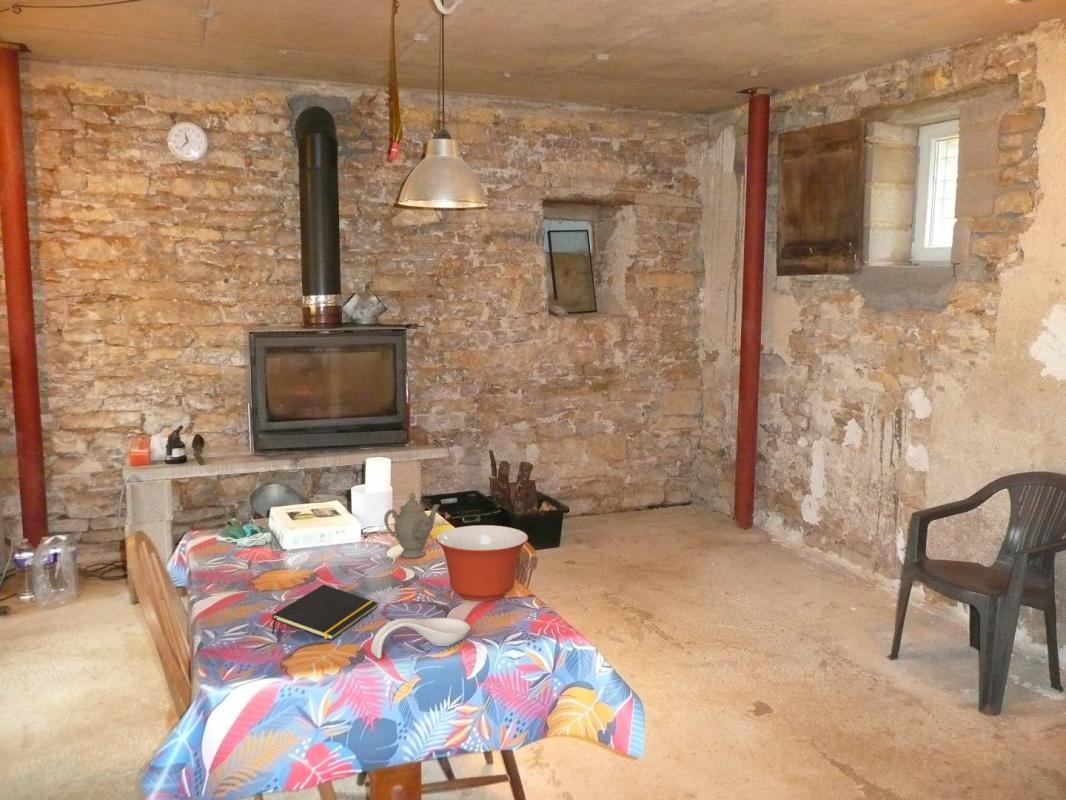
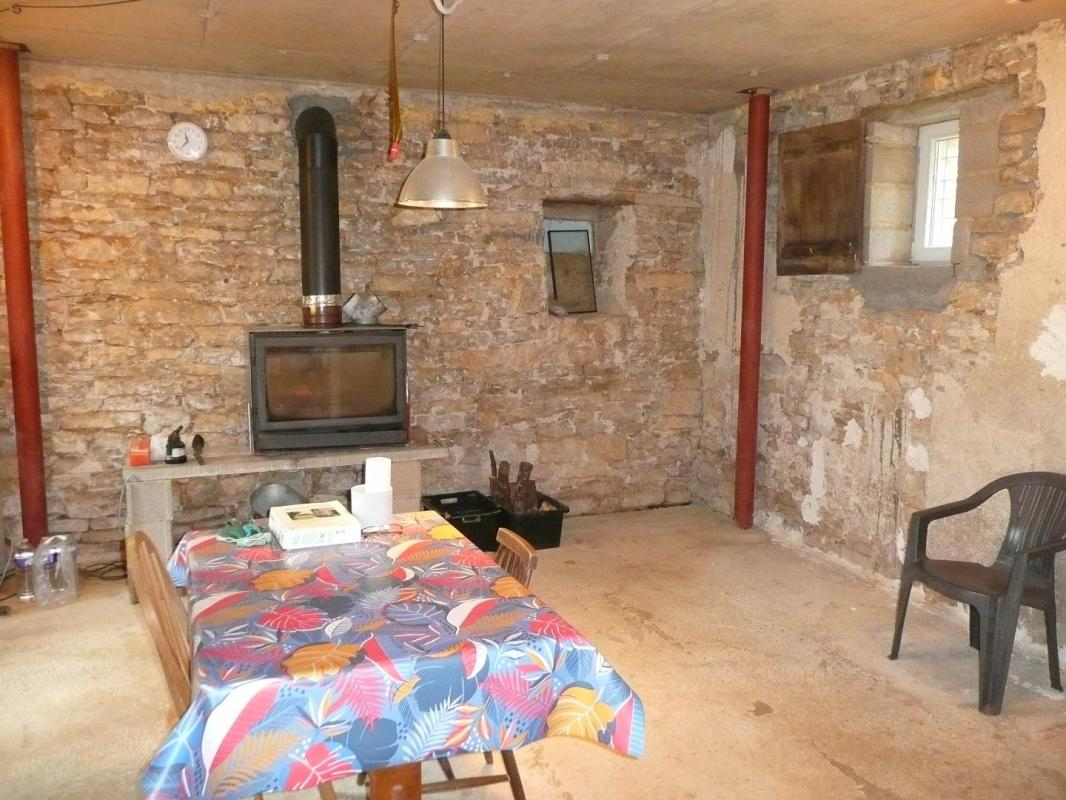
- spoon rest (422, 631)
- chinaware (413, 523)
- mixing bowl (482, 565)
- notepad (327, 610)
